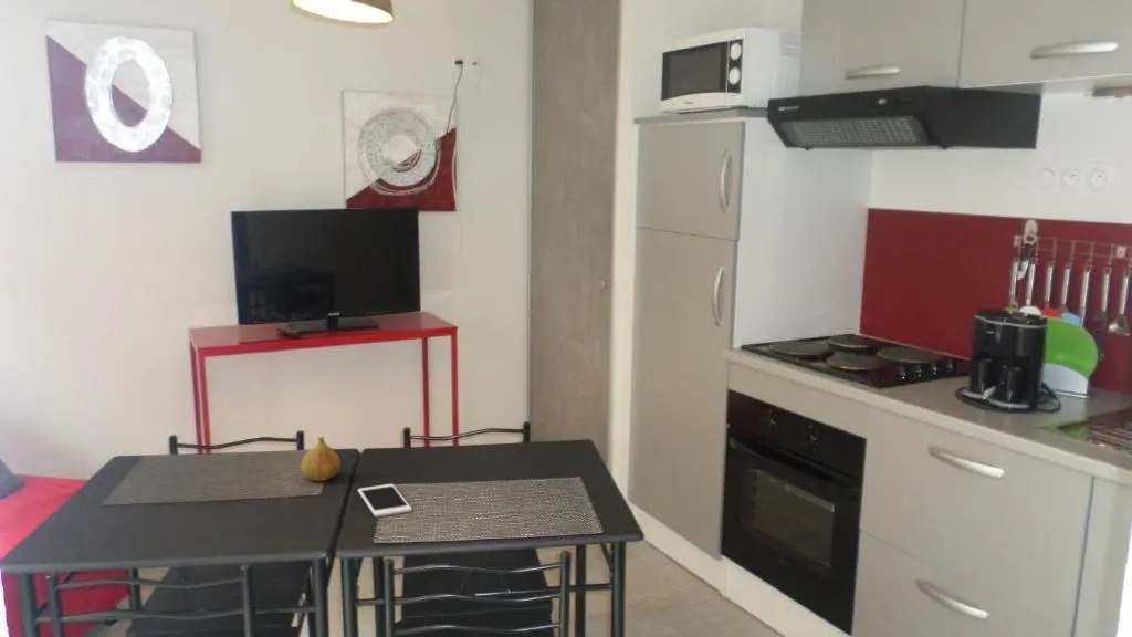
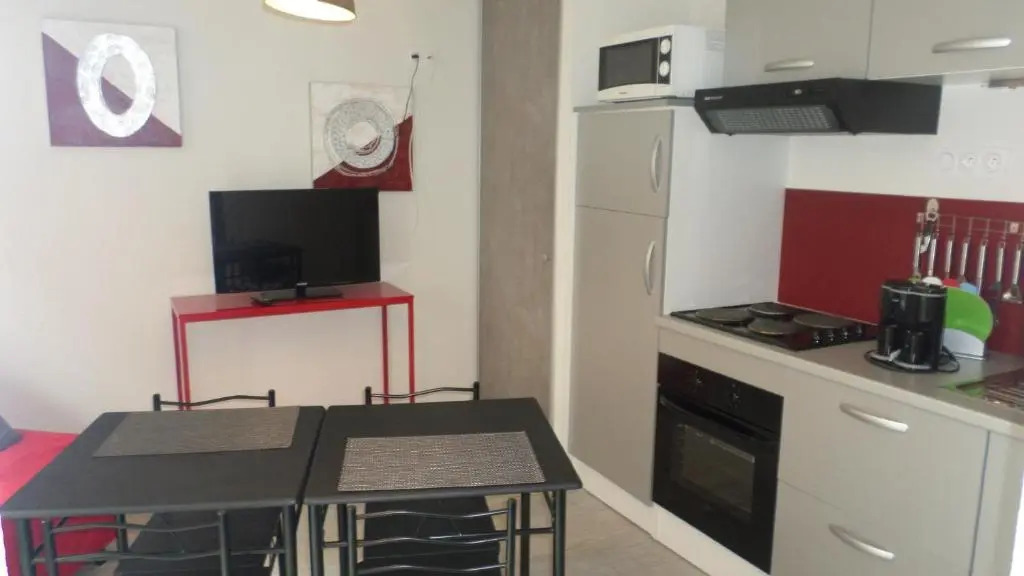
- cell phone (384, 499)
- fruit (319, 457)
